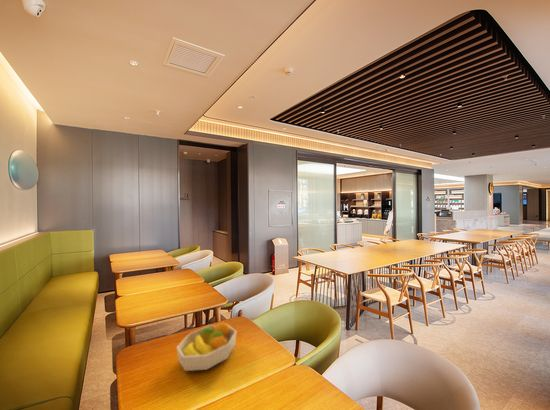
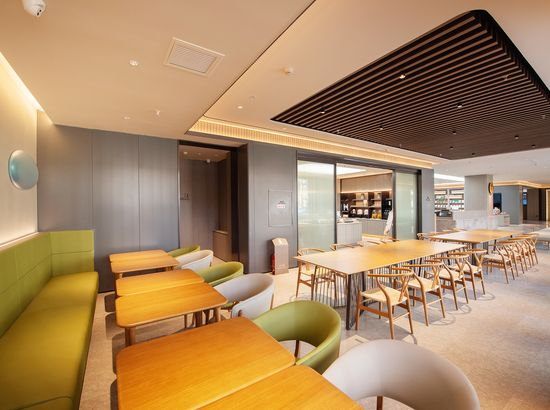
- fruit bowl (208, 343)
